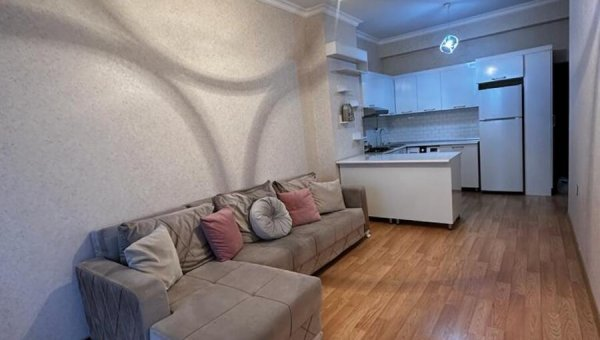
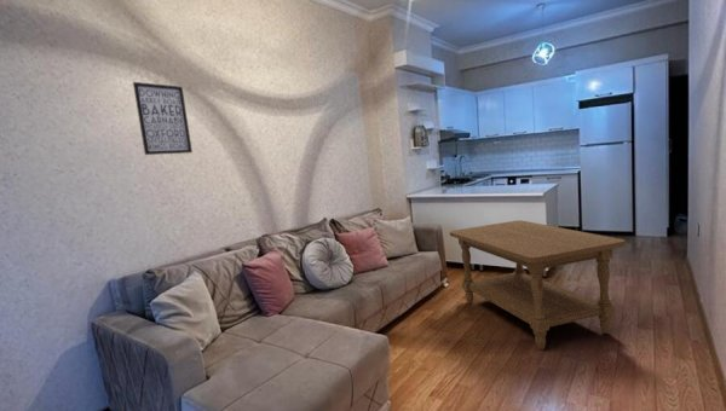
+ wall art (163, 118)
+ coffee table (526, 276)
